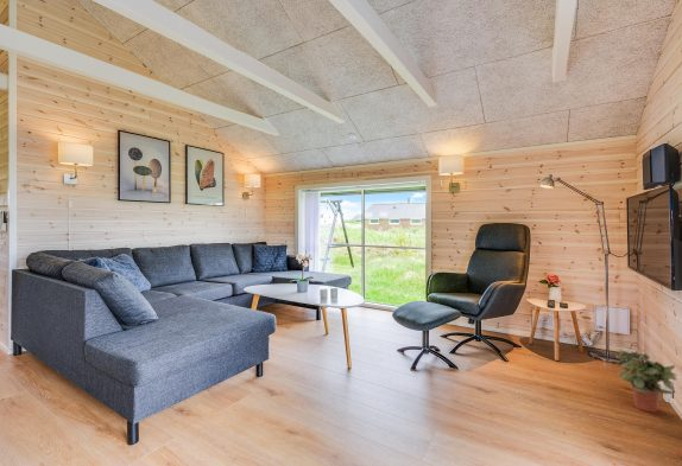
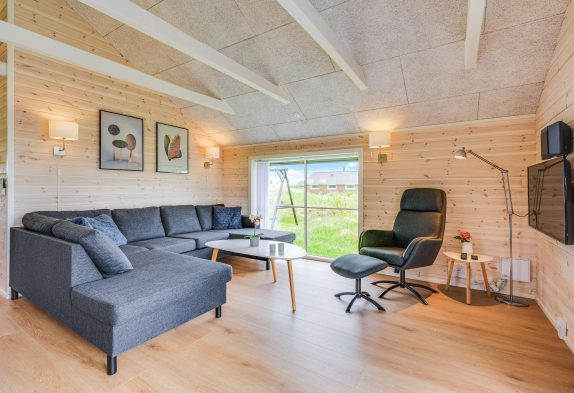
- potted plant (645, 381)
